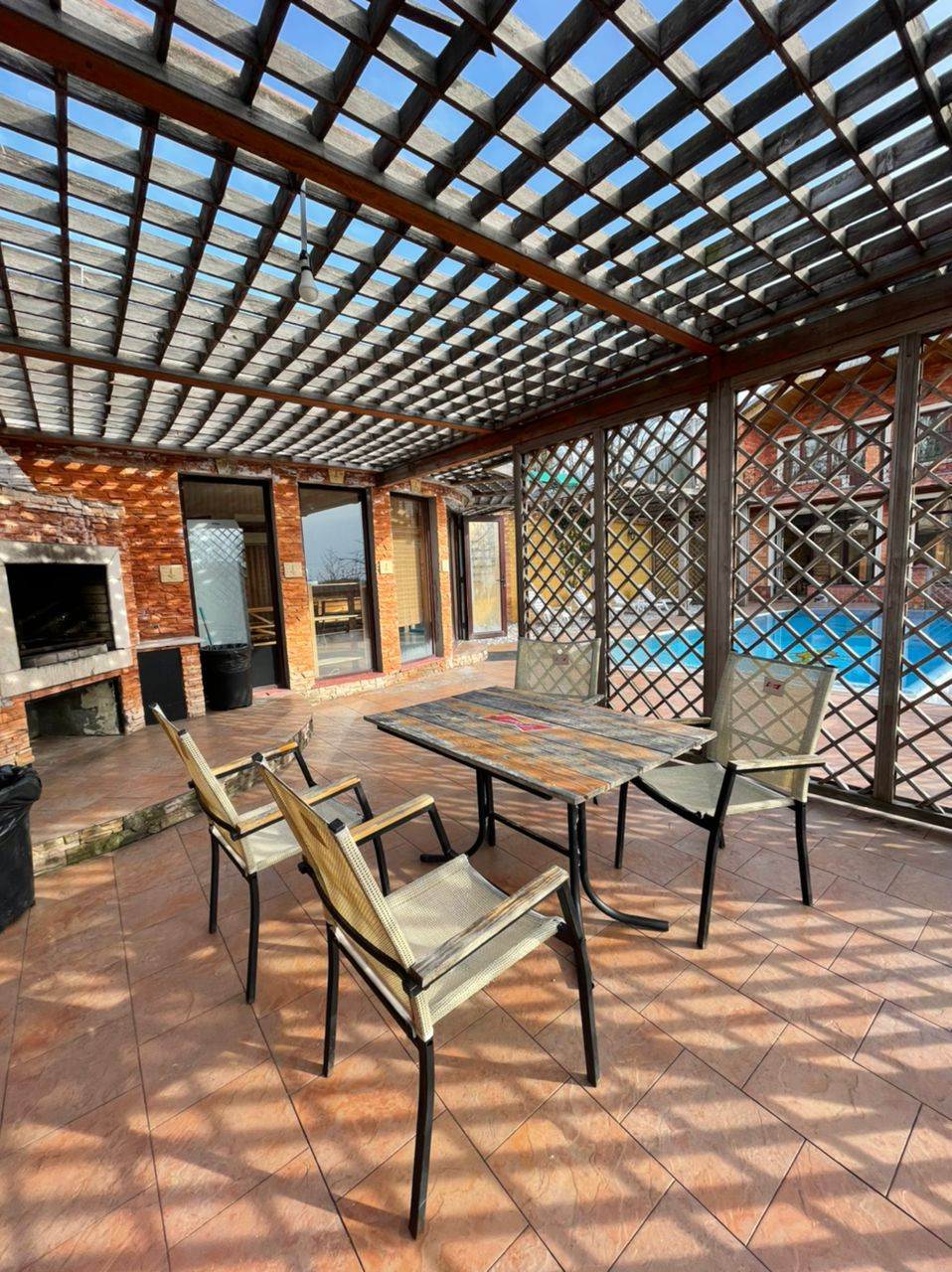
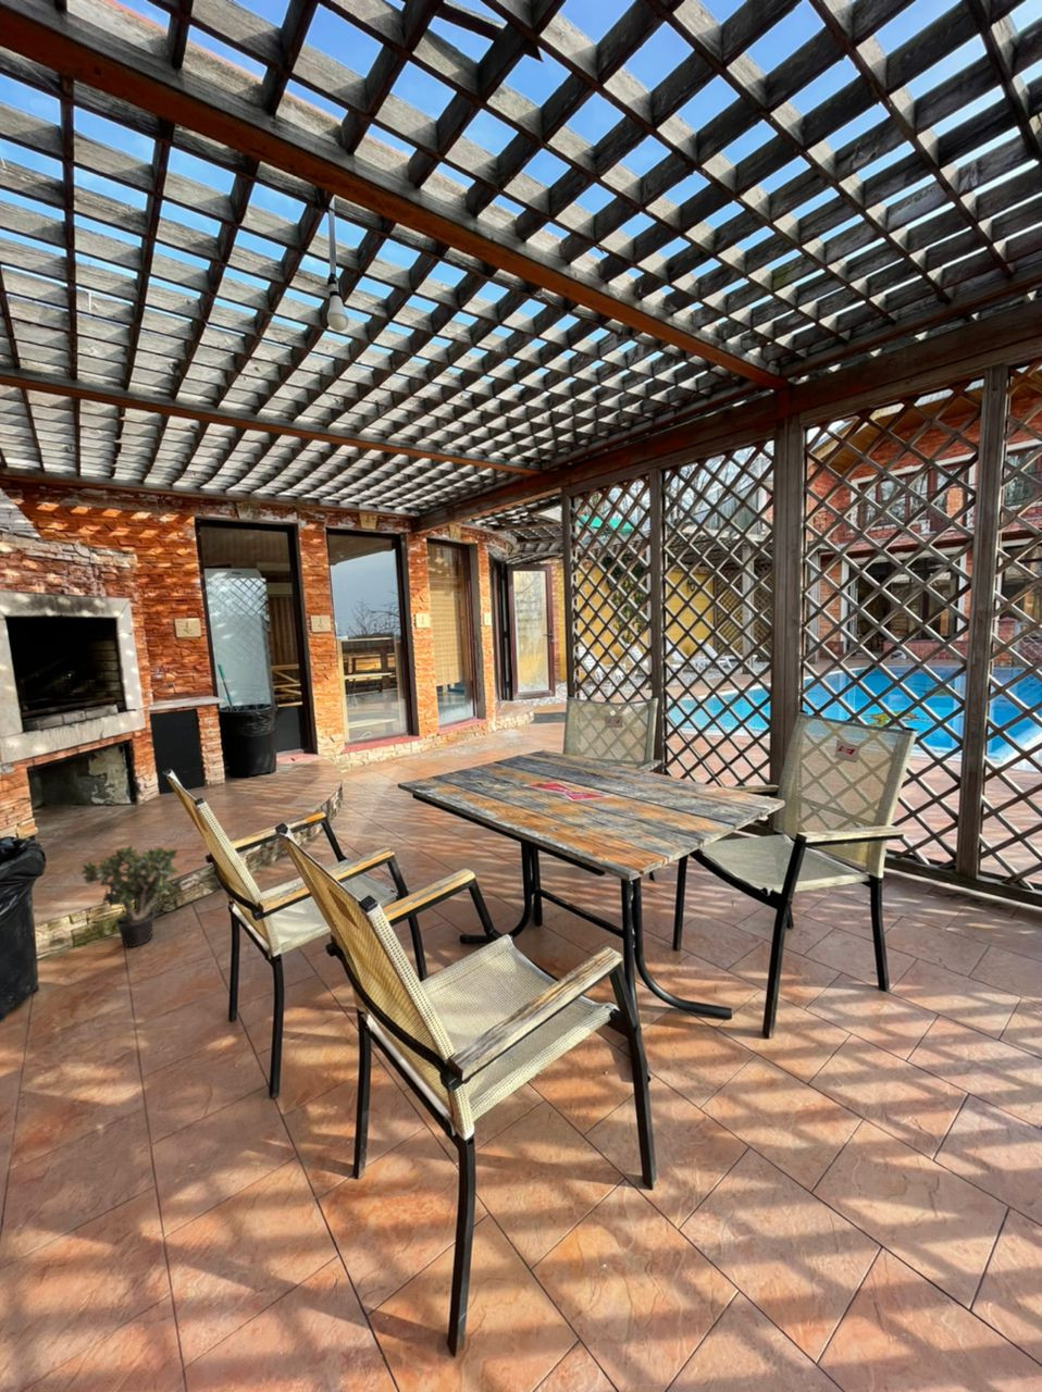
+ potted plant (137, 893)
